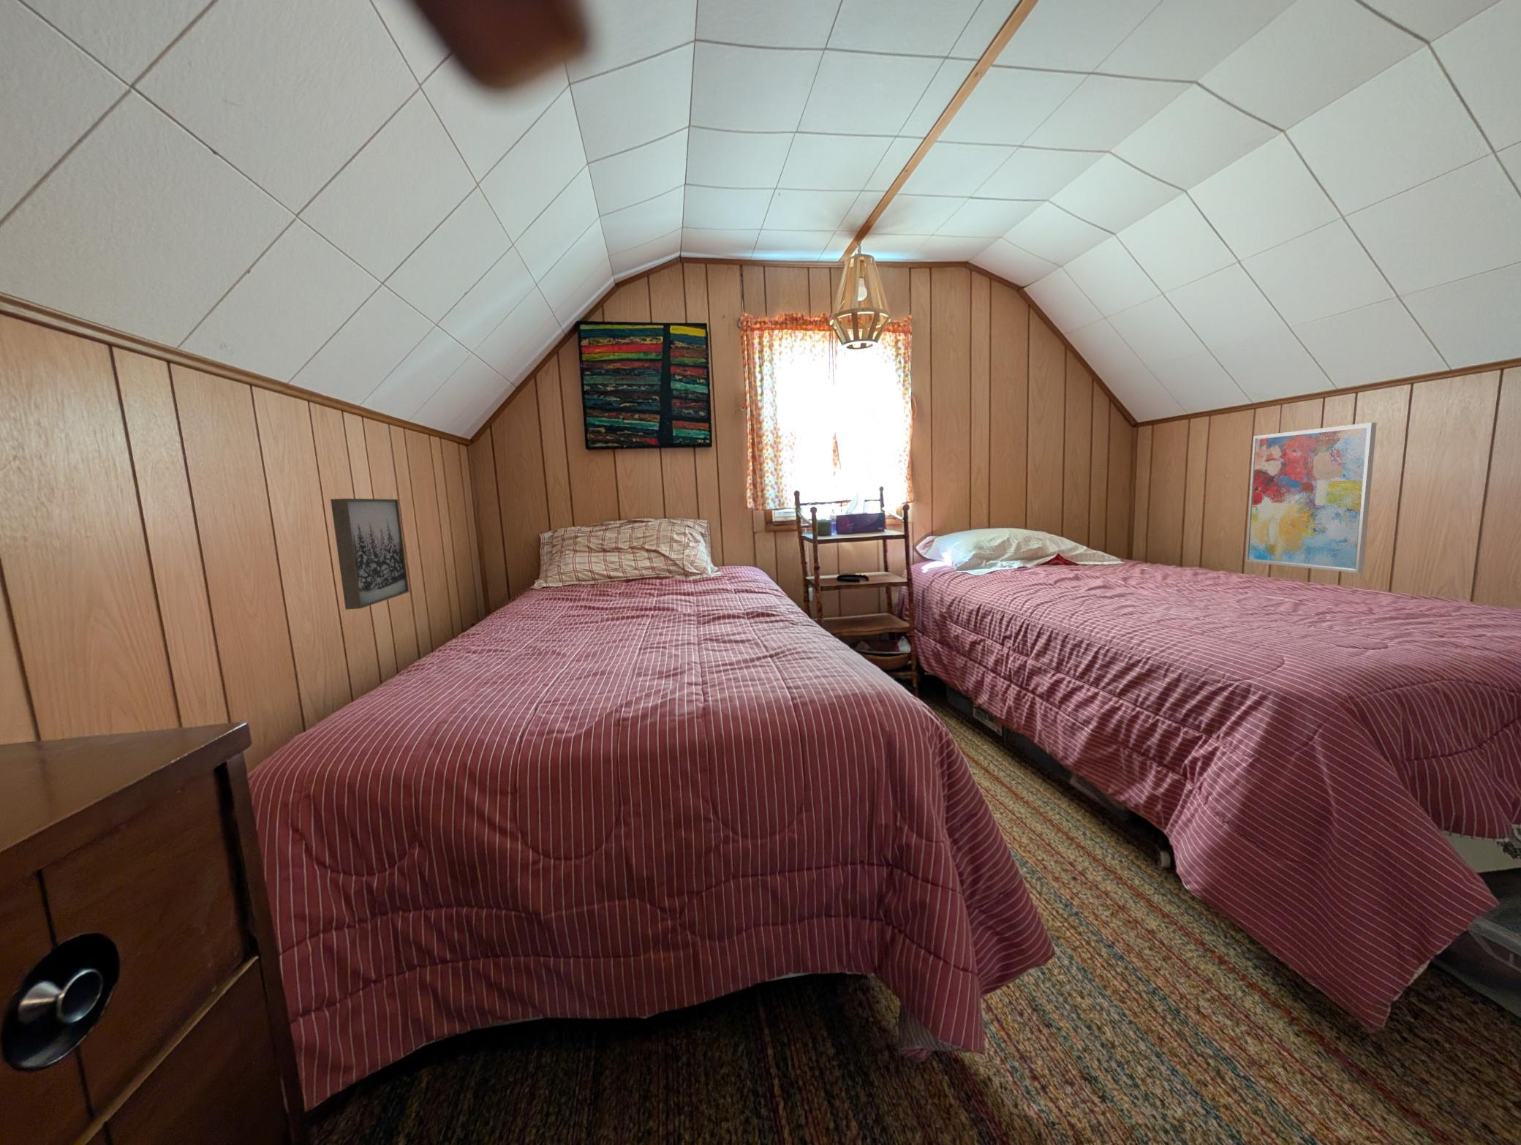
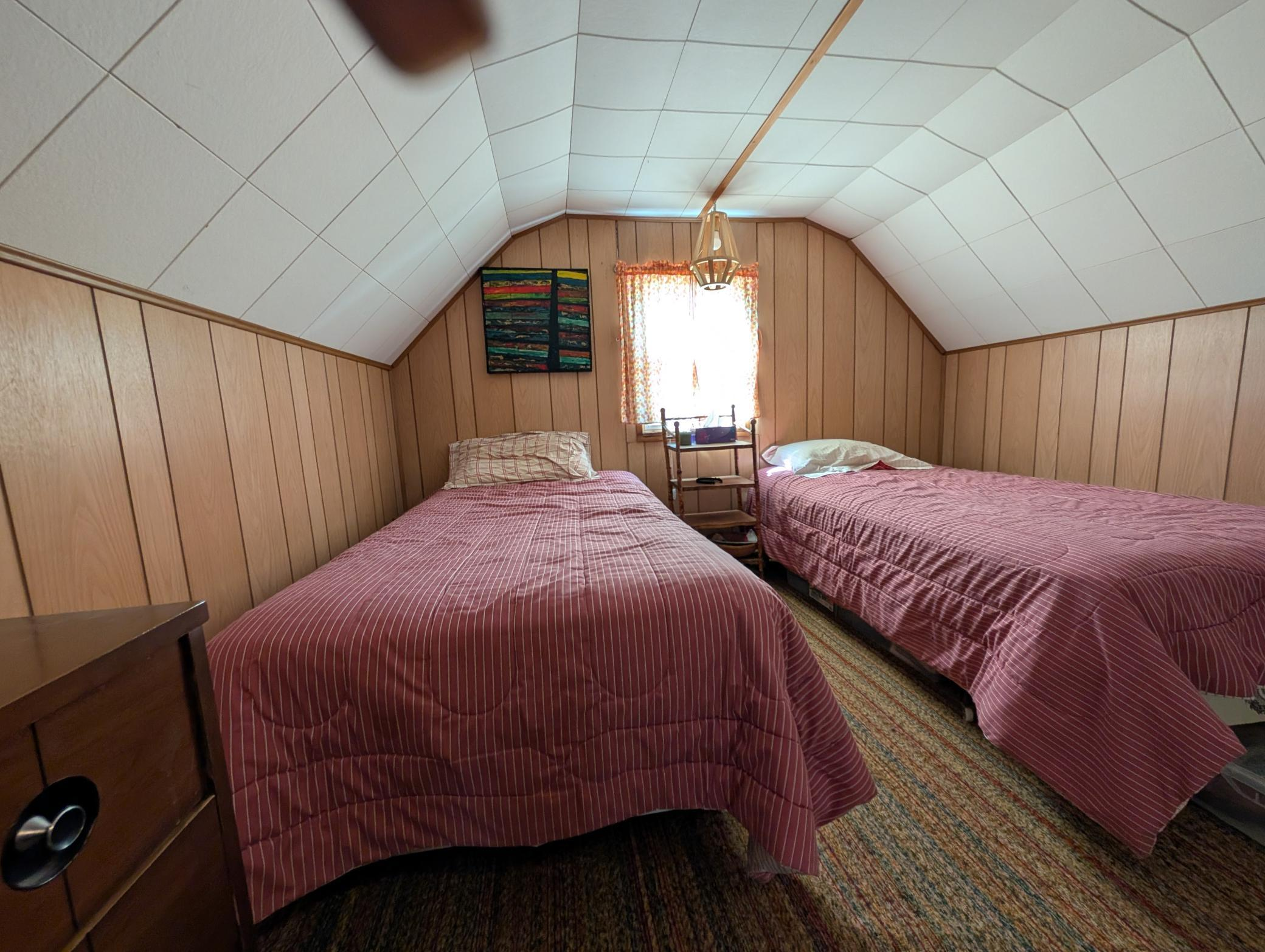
- wall art (374, 550)
- wall art (1303, 499)
